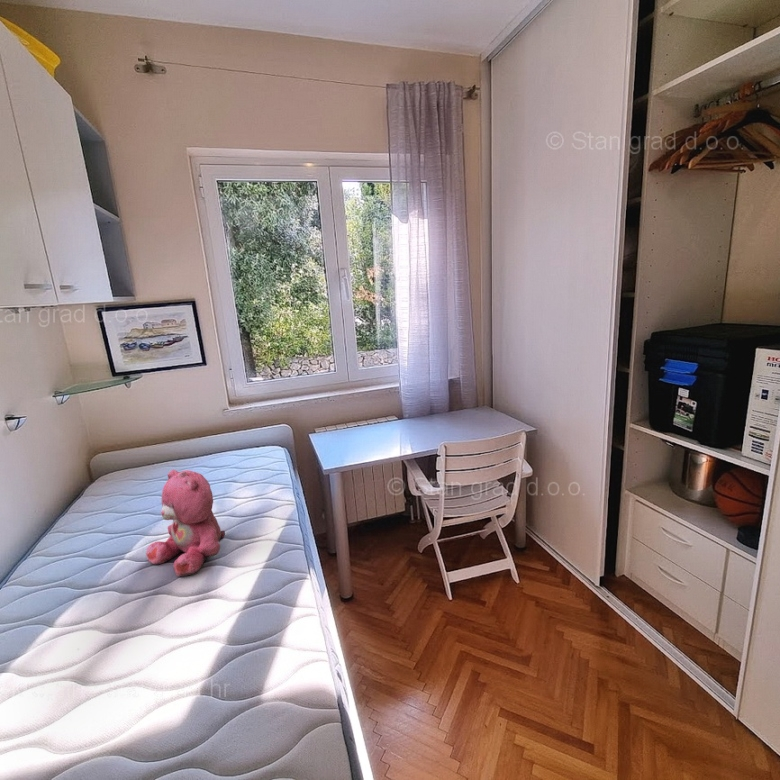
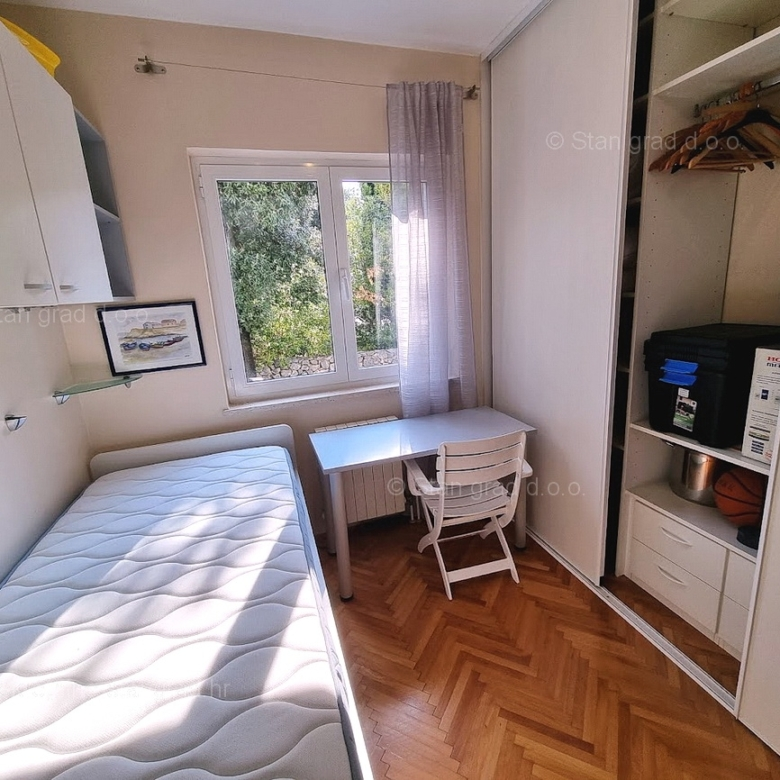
- teddy bear (184, 513)
